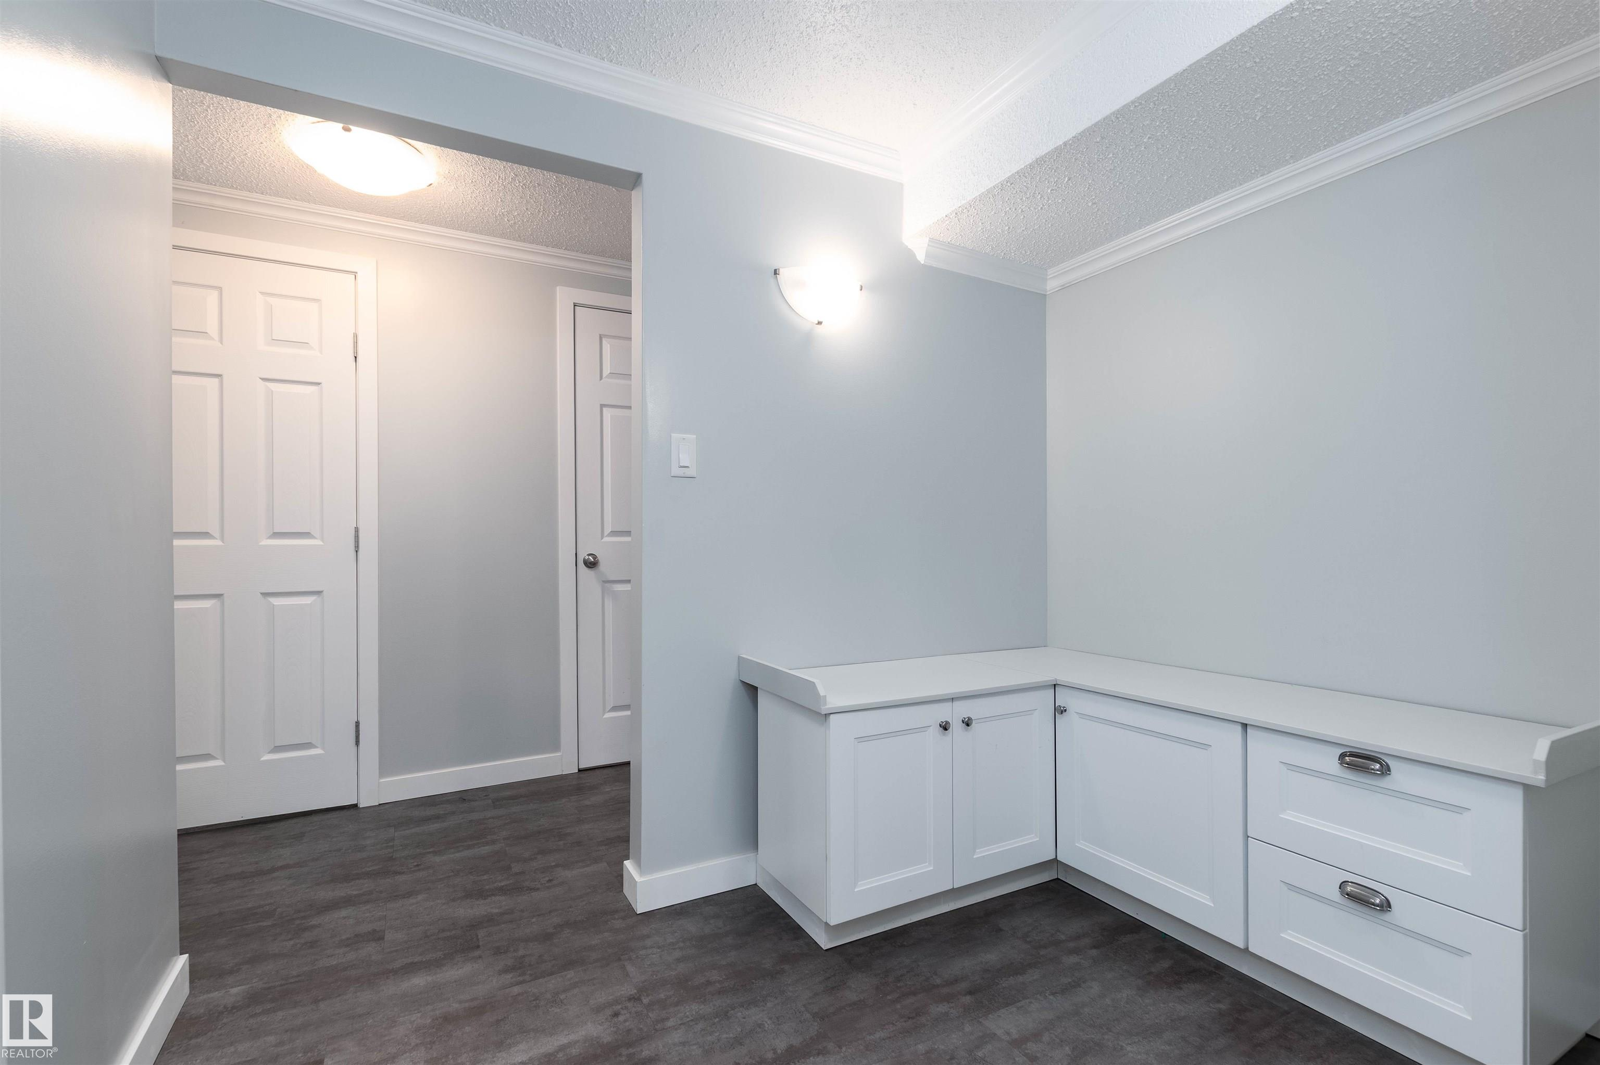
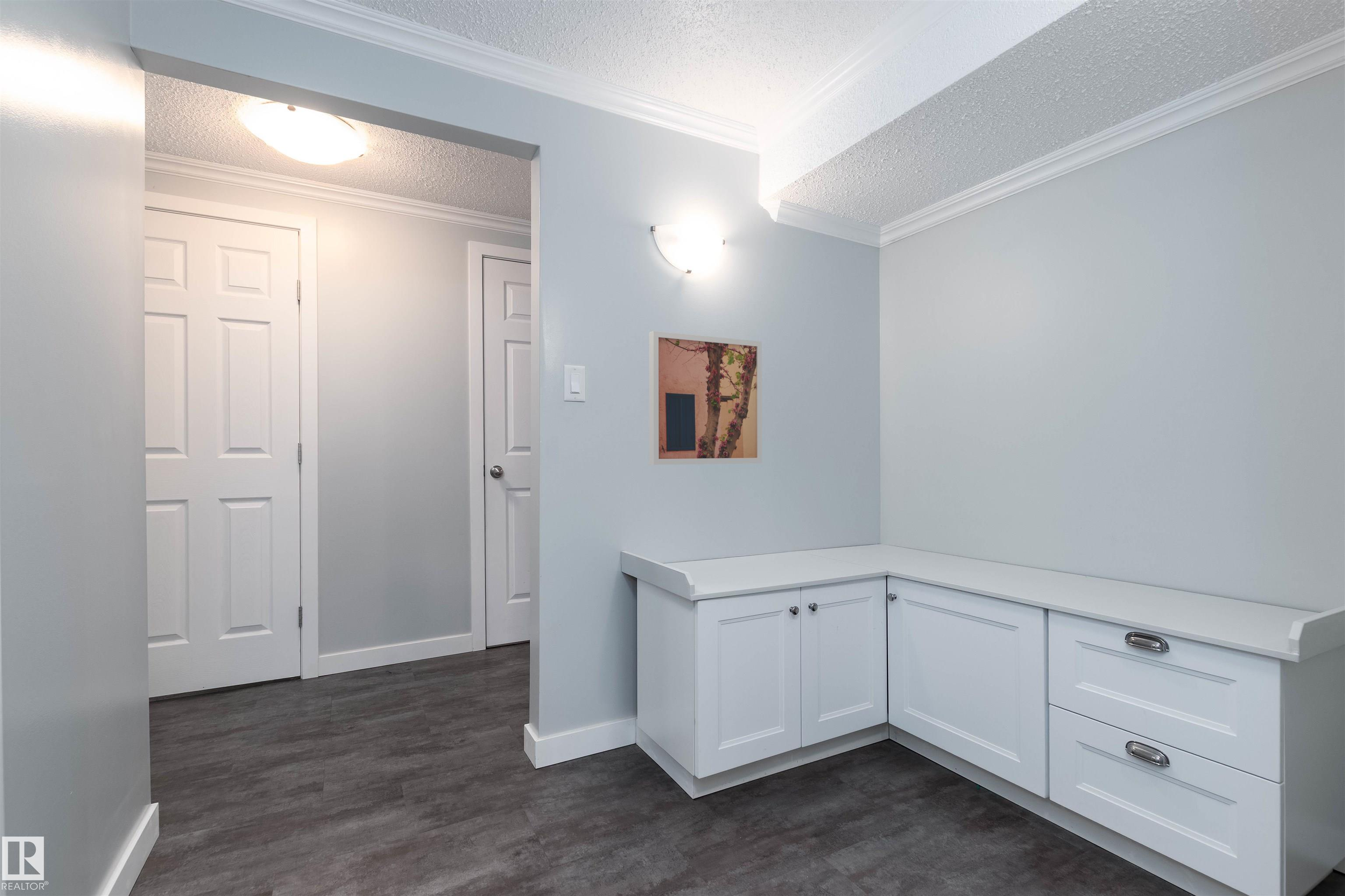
+ wall art (708, 400)
